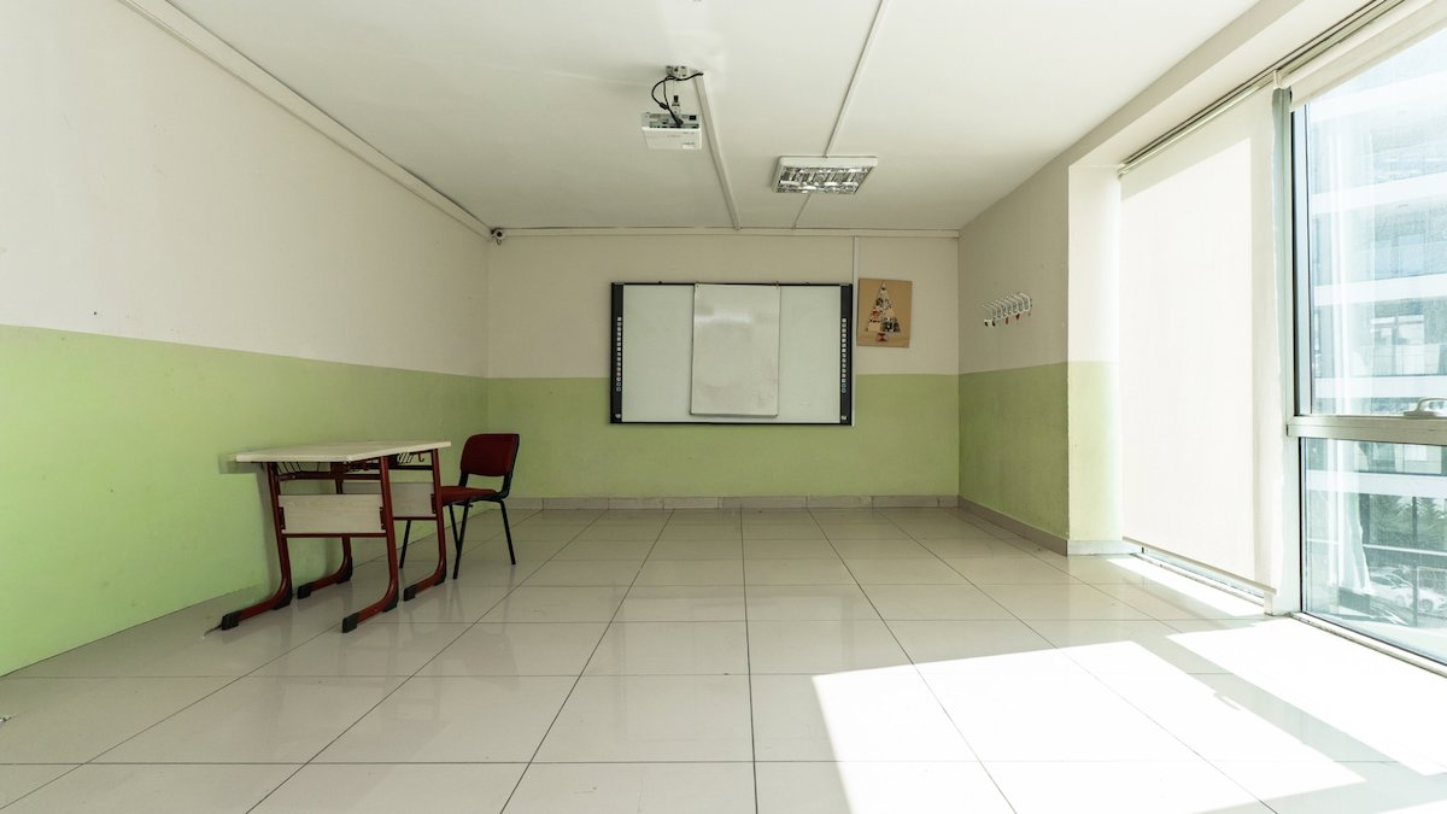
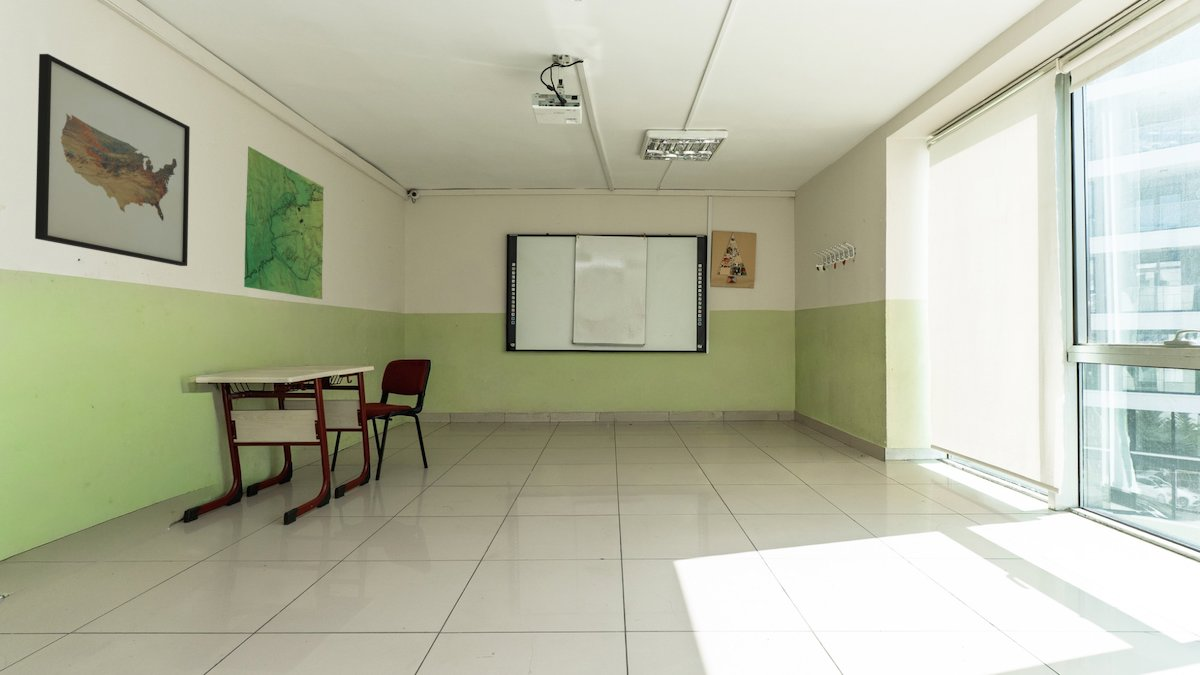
+ map (288, 231)
+ wall art (123, 174)
